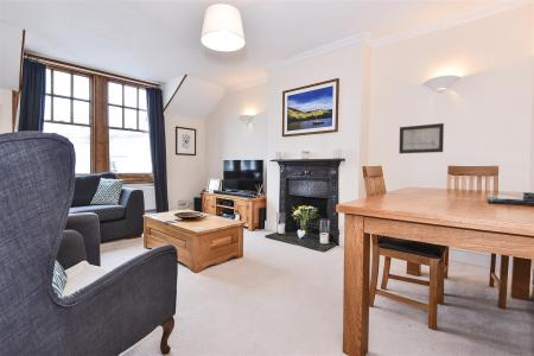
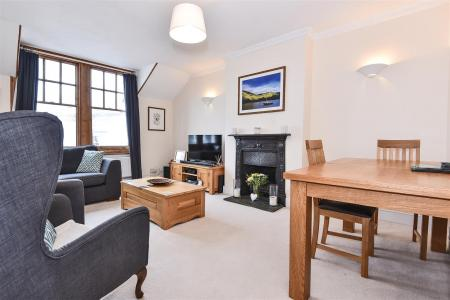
- wall art (420, 139)
